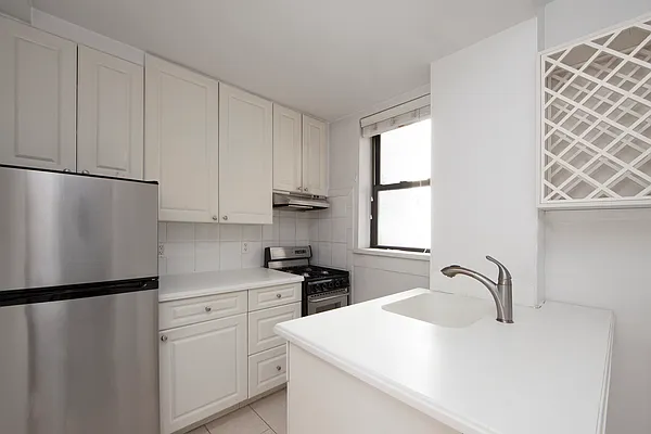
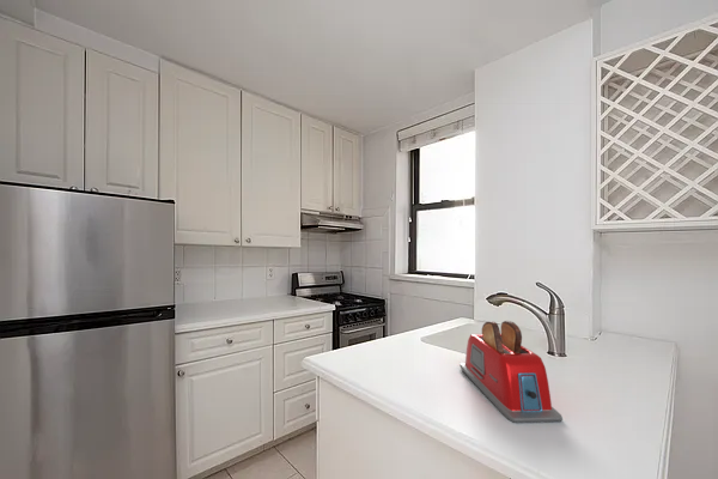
+ toaster (501, 354)
